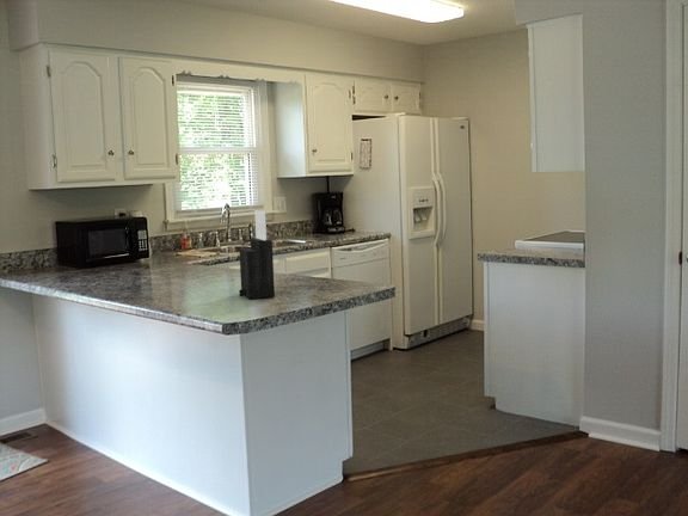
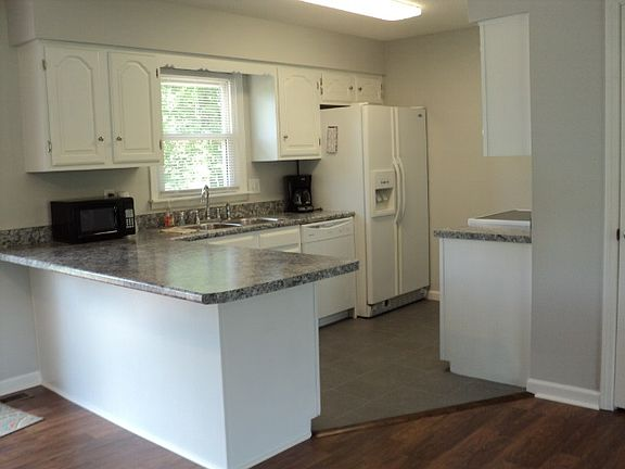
- knife block (252, 253)
